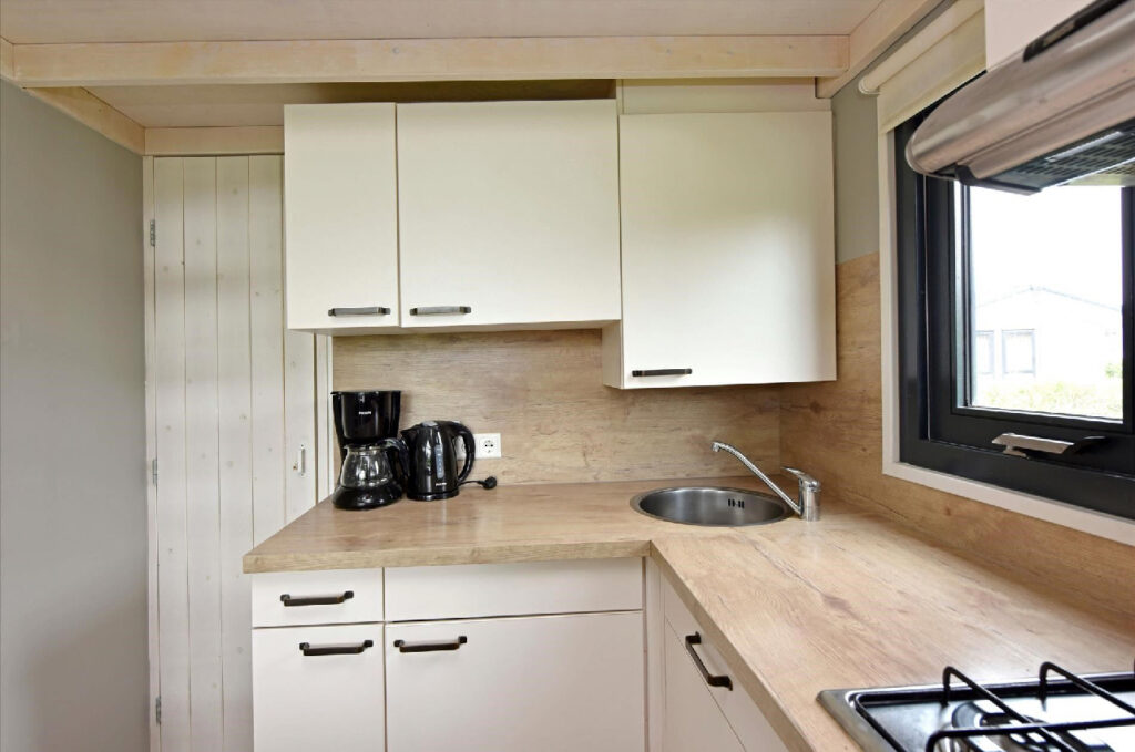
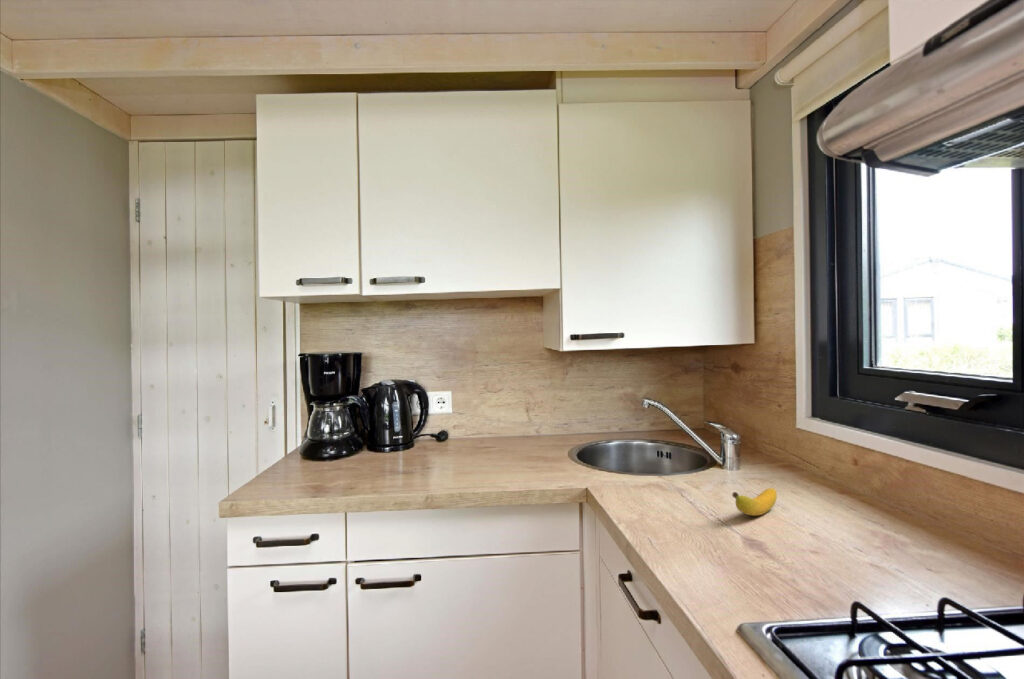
+ banana (755, 499)
